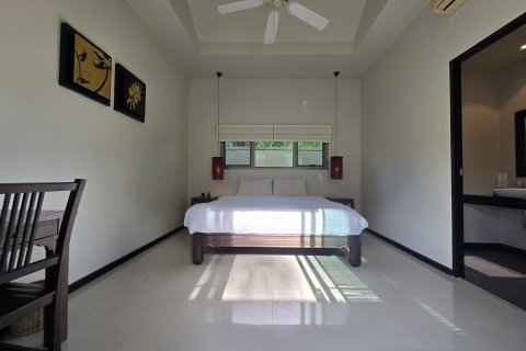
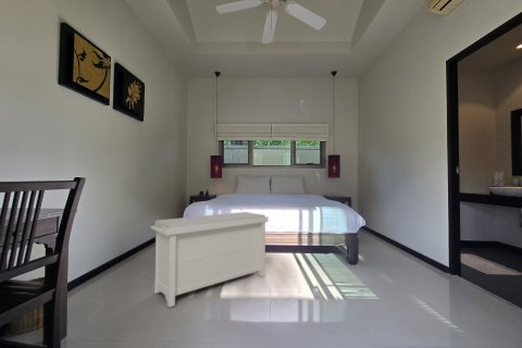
+ bench (213, 250)
